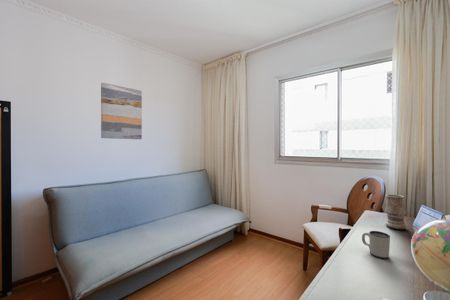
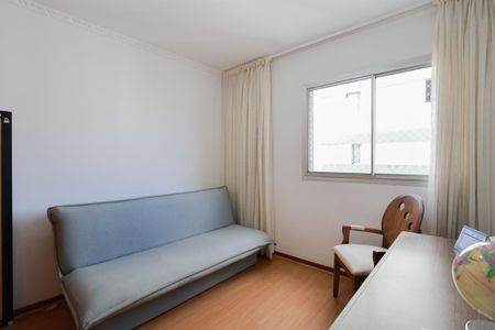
- vase (395, 211)
- mug (375, 242)
- wall art (122, 113)
